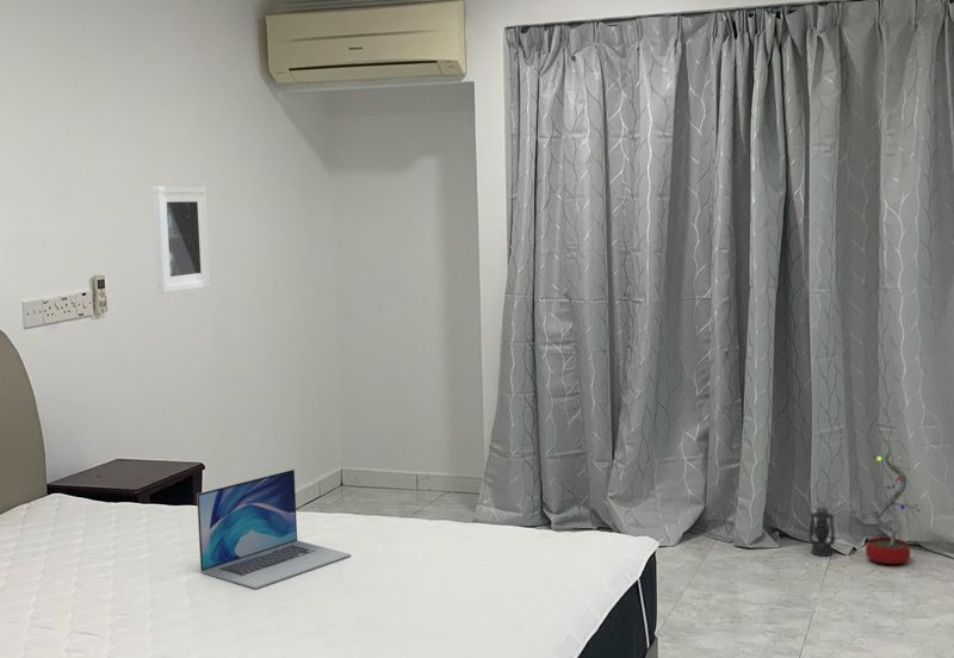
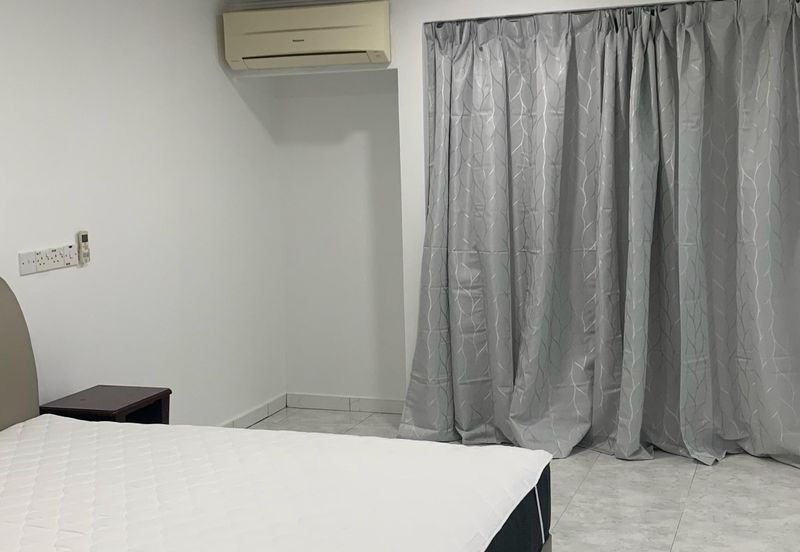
- decorative plant (890, 503)
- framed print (182, 237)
- lantern (822, 515)
- laptop (275, 524)
